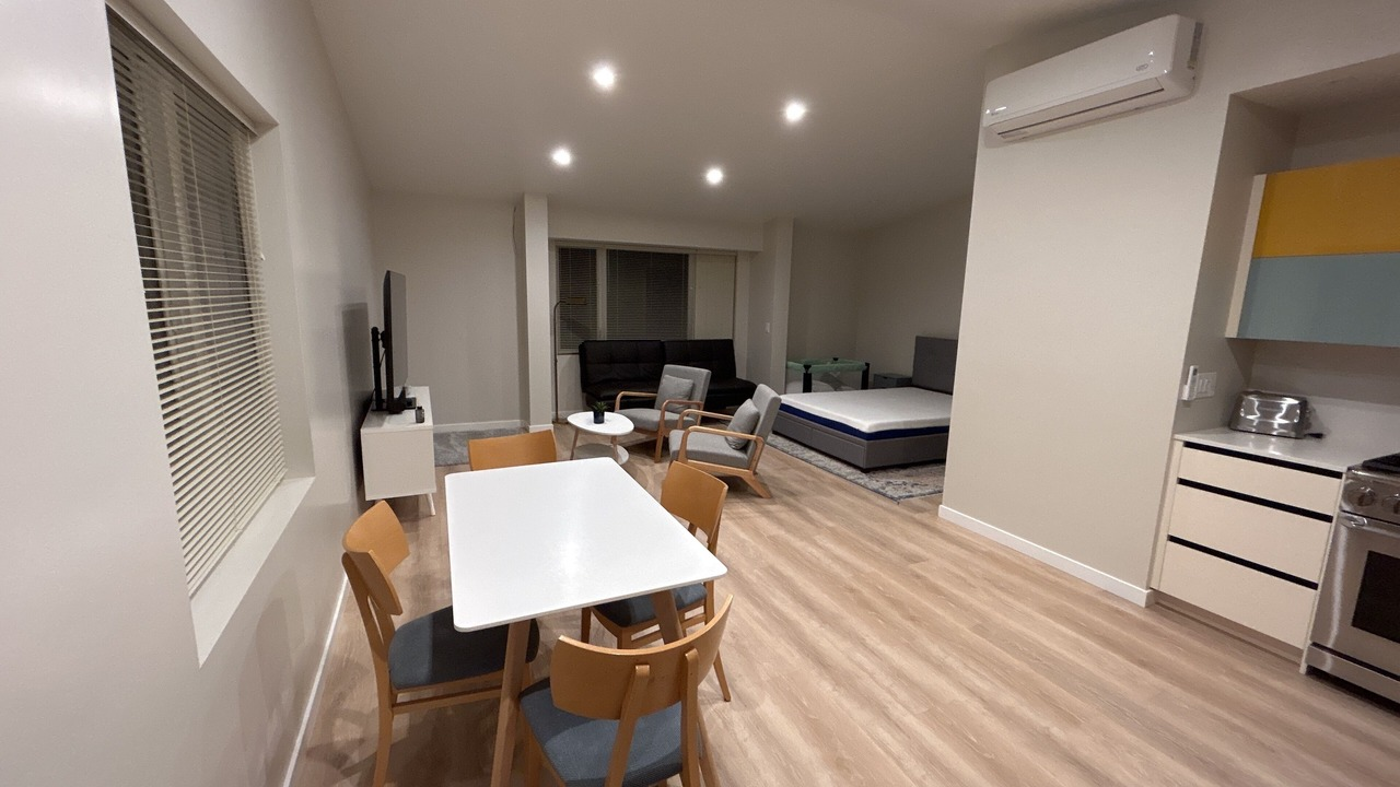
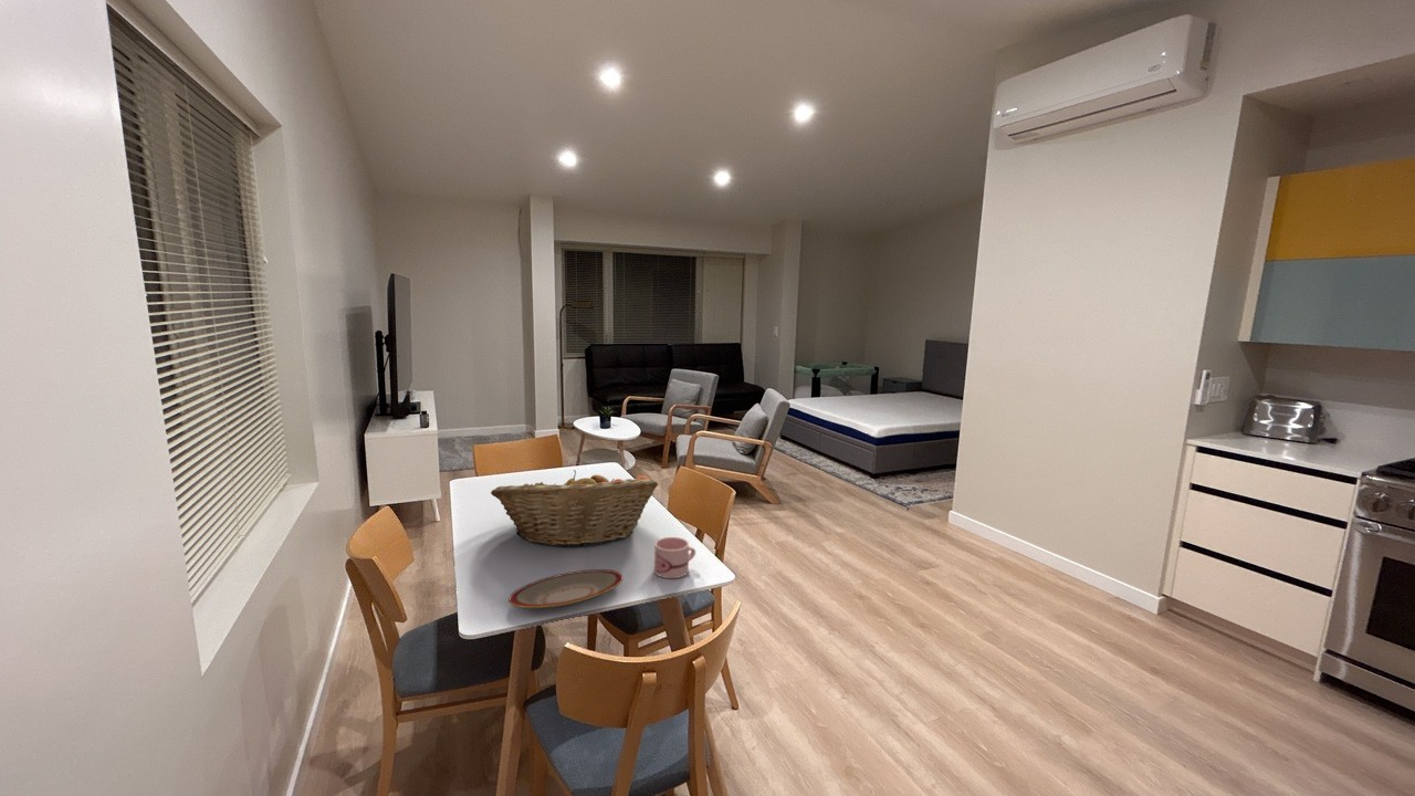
+ plate (568, 590)
+ fruit basket (577, 500)
+ mug (675, 556)
